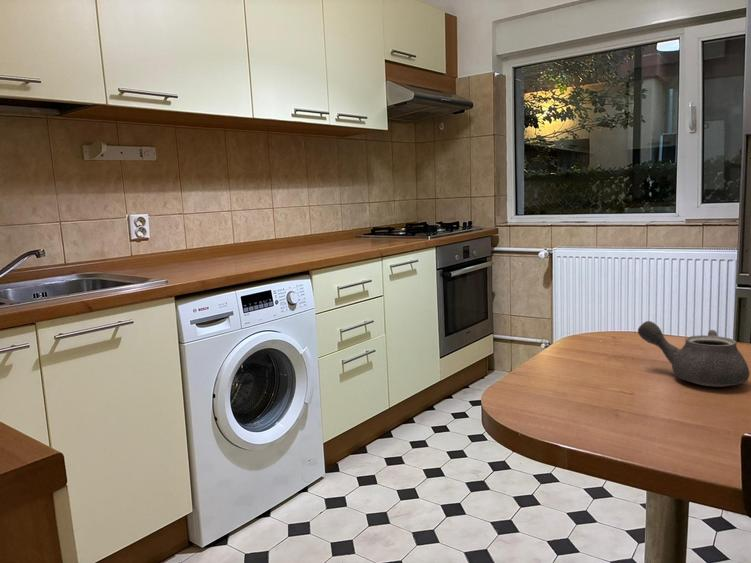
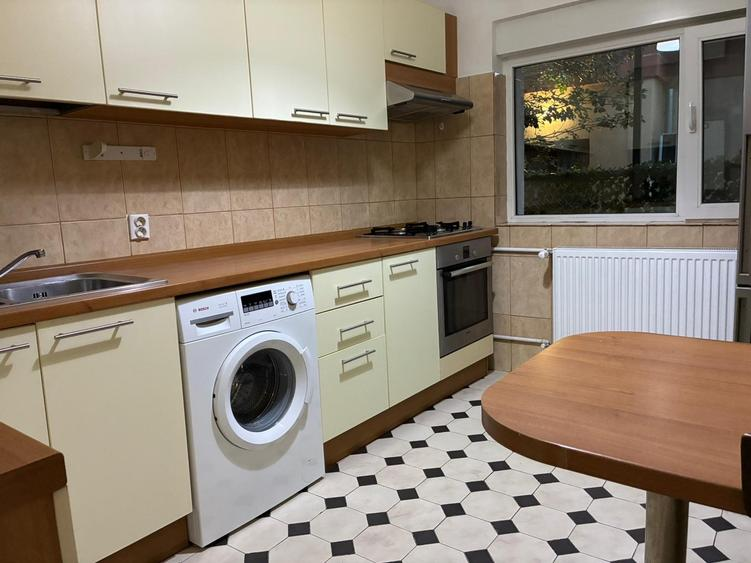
- teapot (691, 350)
